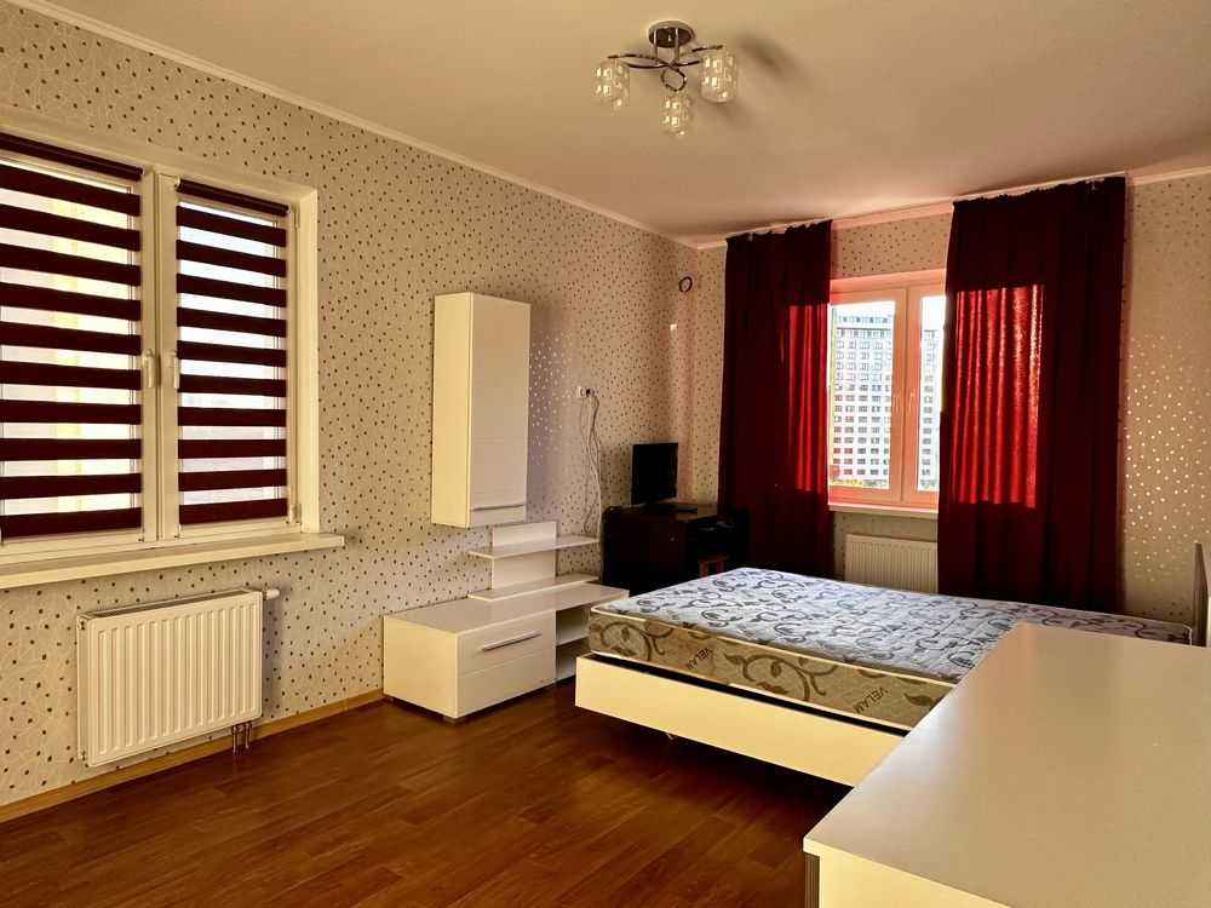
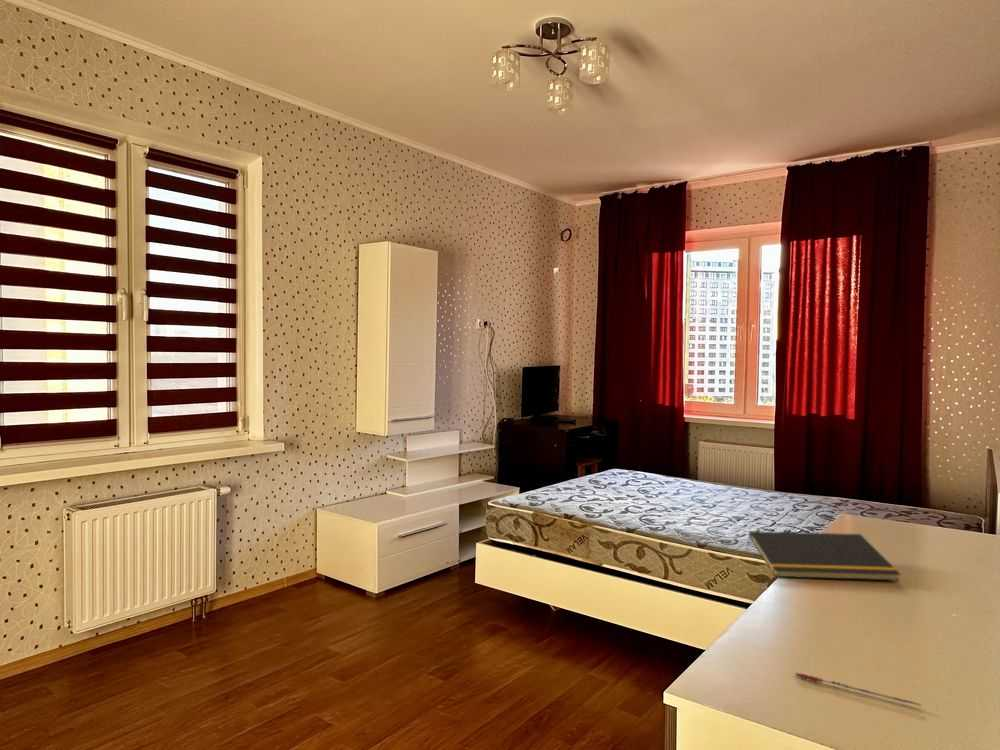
+ notepad (819, 554)
+ pen (855, 688)
